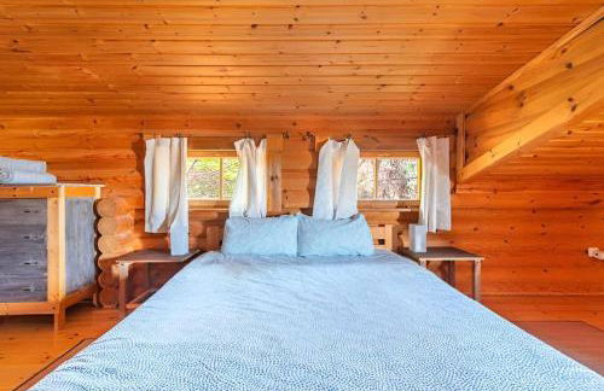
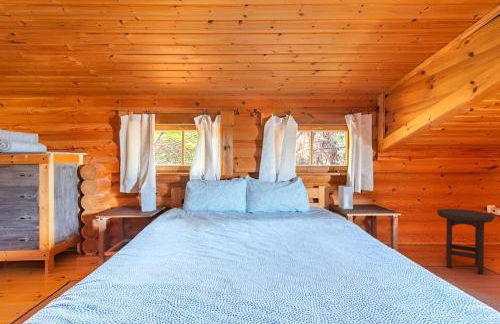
+ stool (460, 245)
